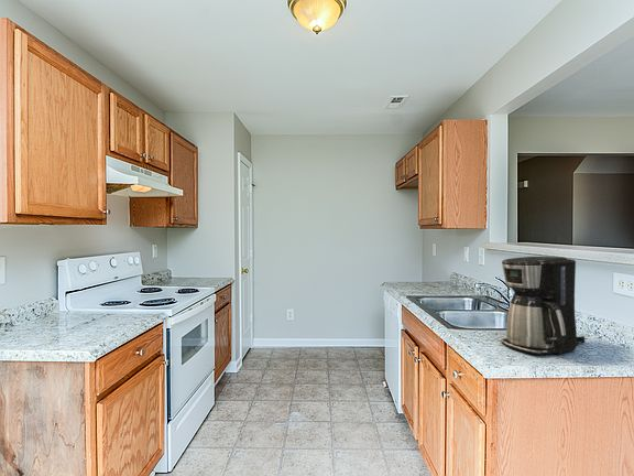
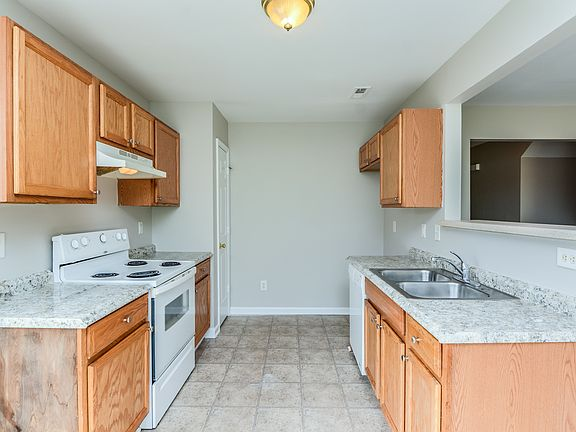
- coffee maker (550, 302)
